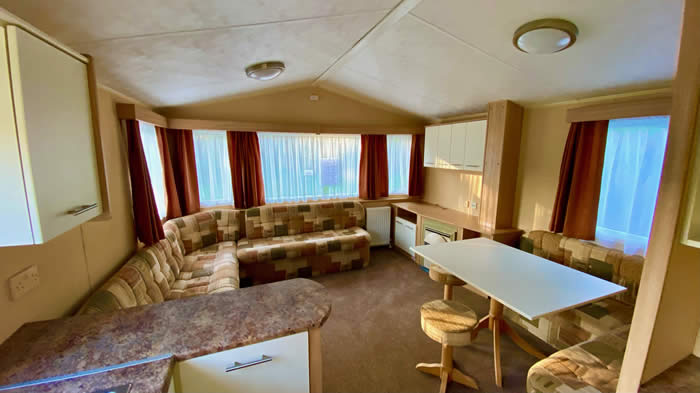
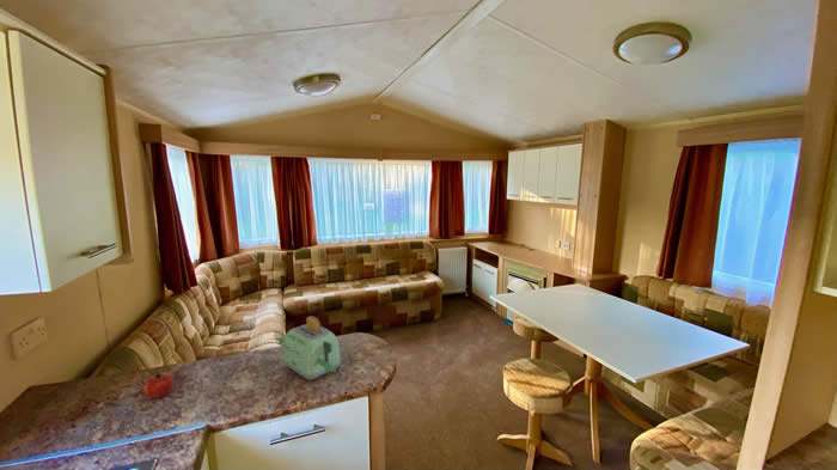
+ toaster (308, 342)
+ fruit (158, 384)
